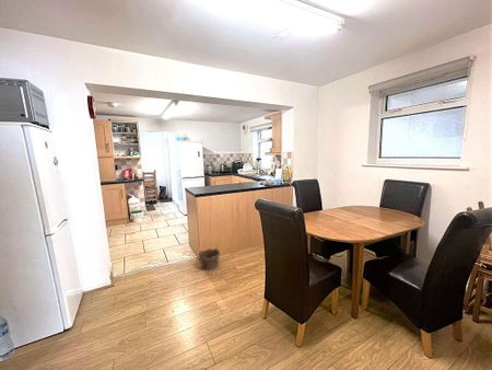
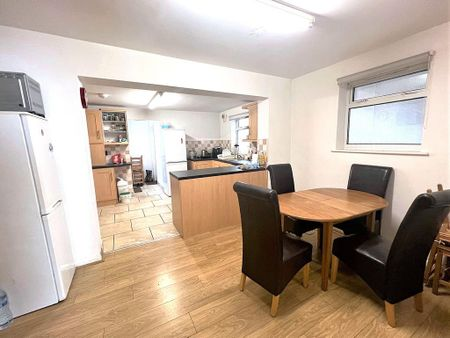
- clay pot (209, 256)
